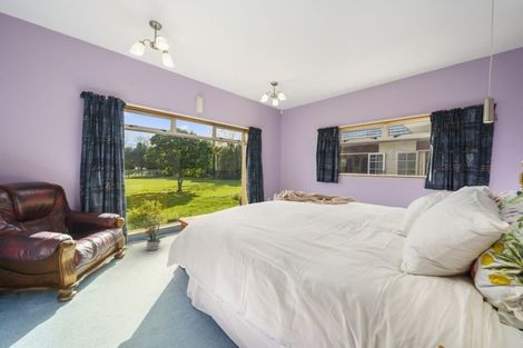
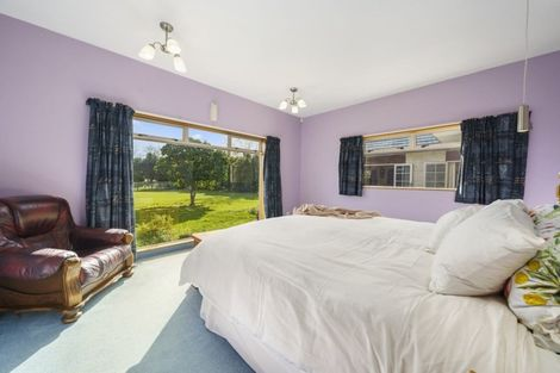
- potted plant (150, 232)
